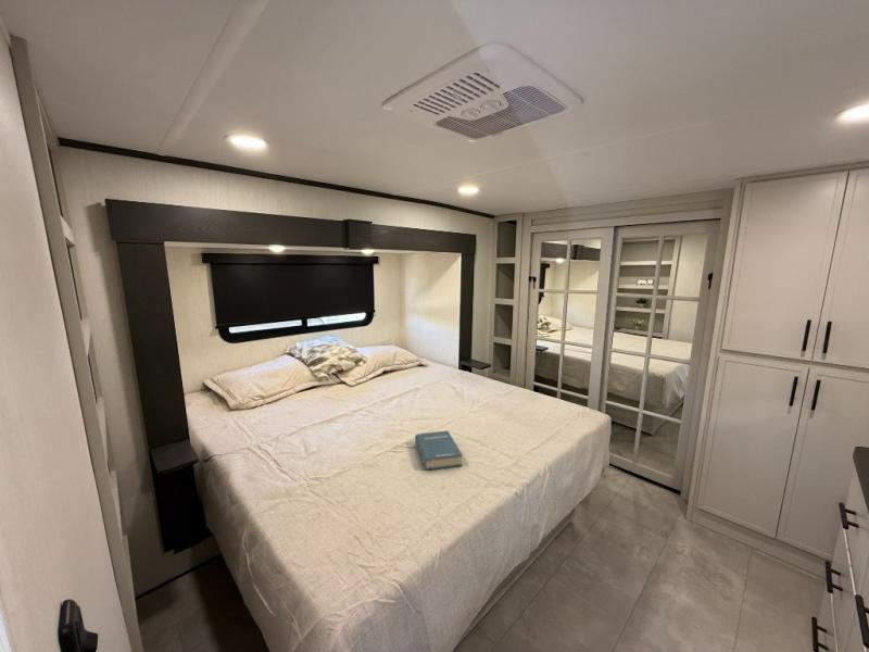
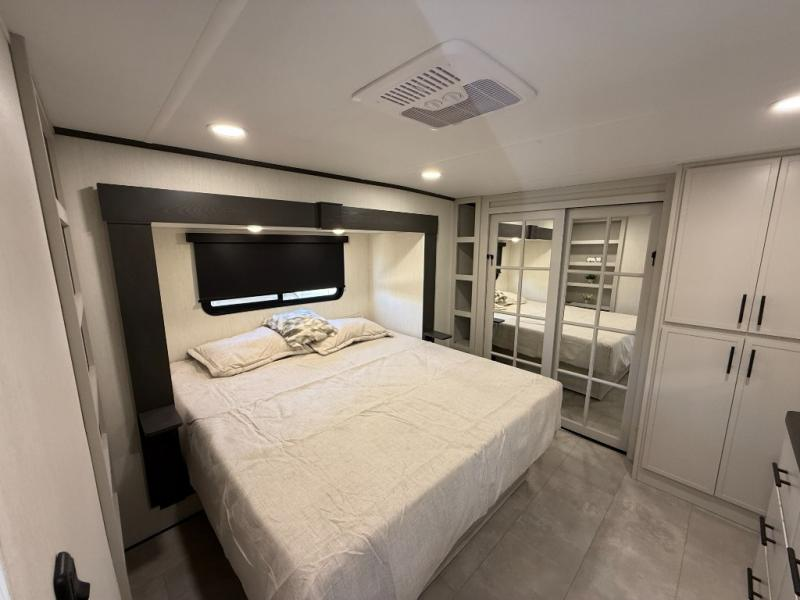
- hardback book (437, 449)
